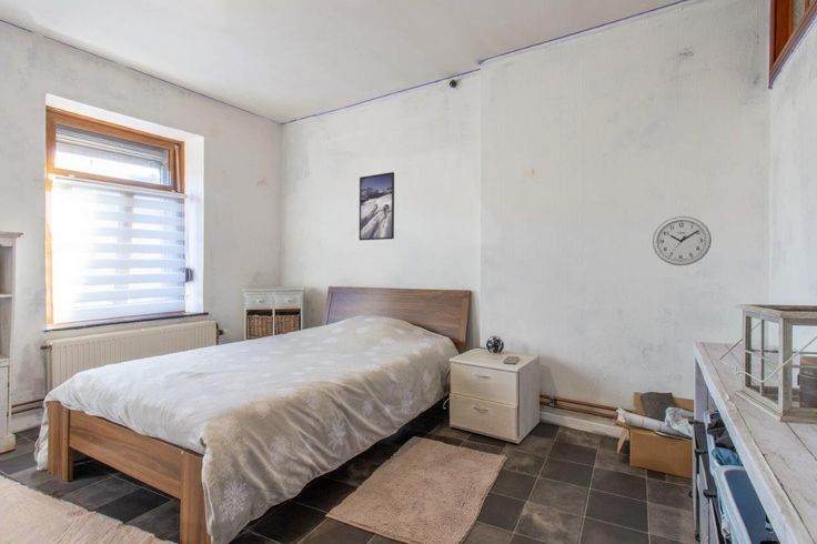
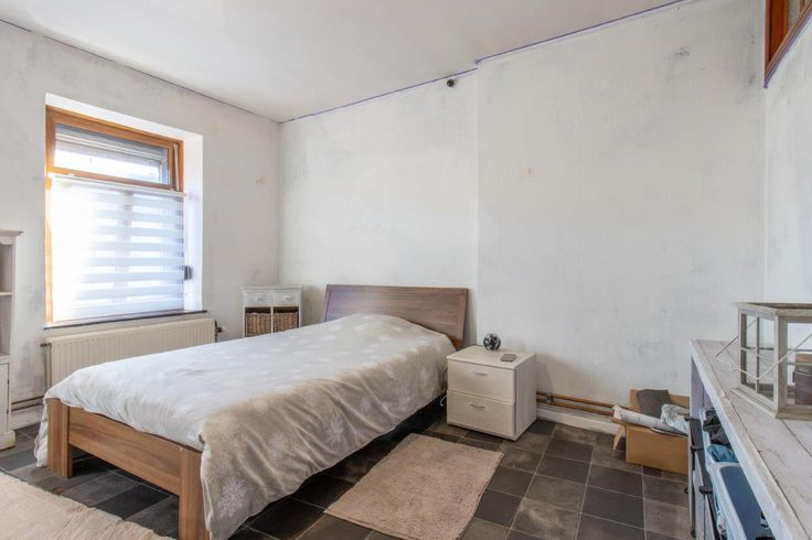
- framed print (375, 206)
- wall clock (680, 241)
